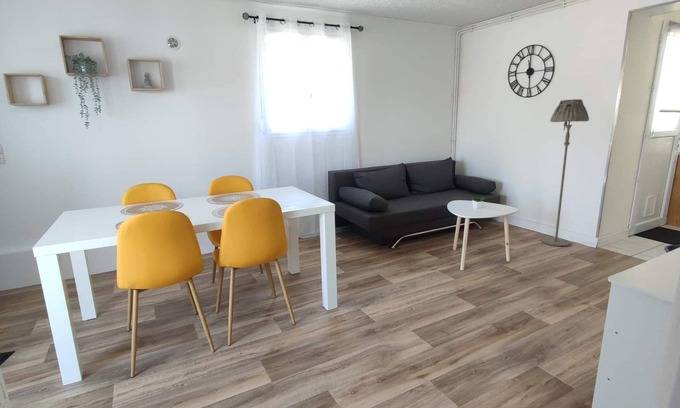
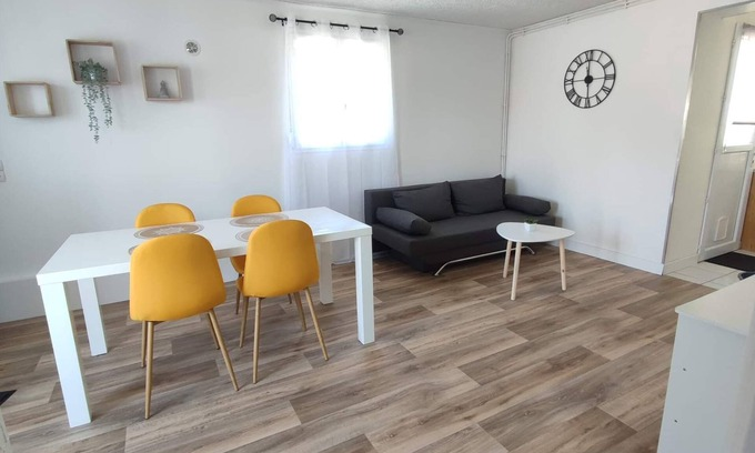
- floor lamp (563, 174)
